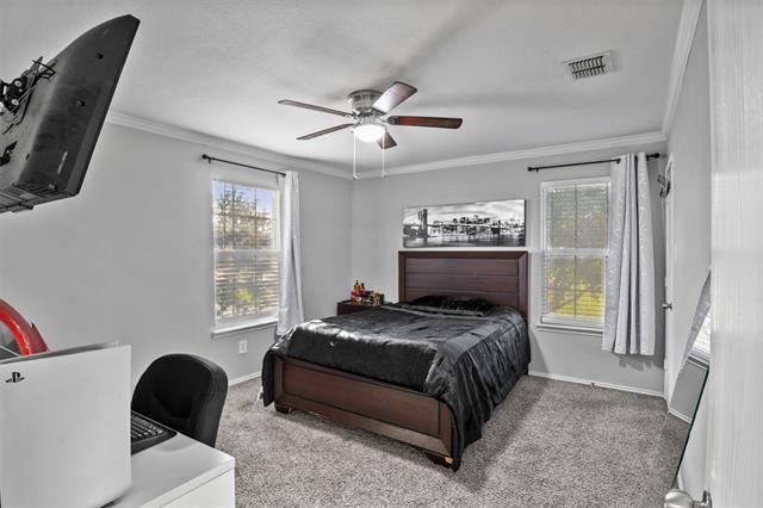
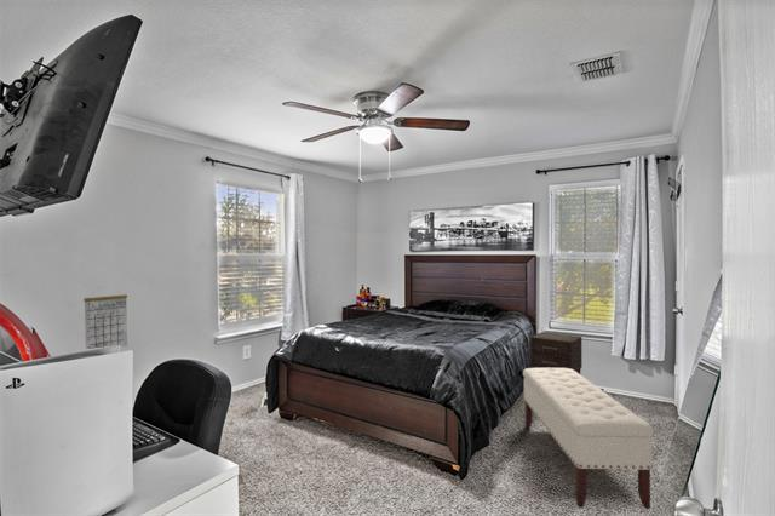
+ nightstand (556, 365)
+ calendar (107, 316)
+ bench (575, 424)
